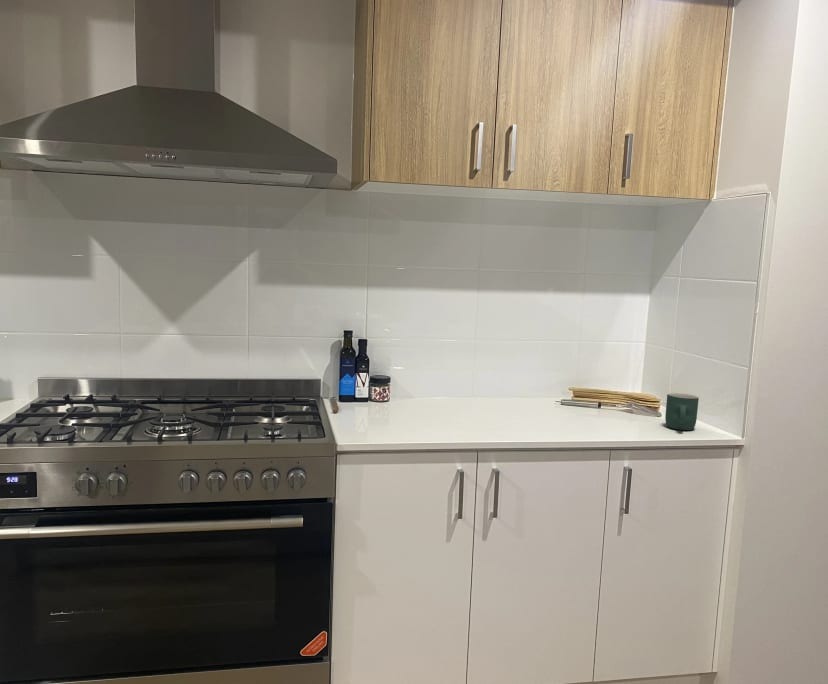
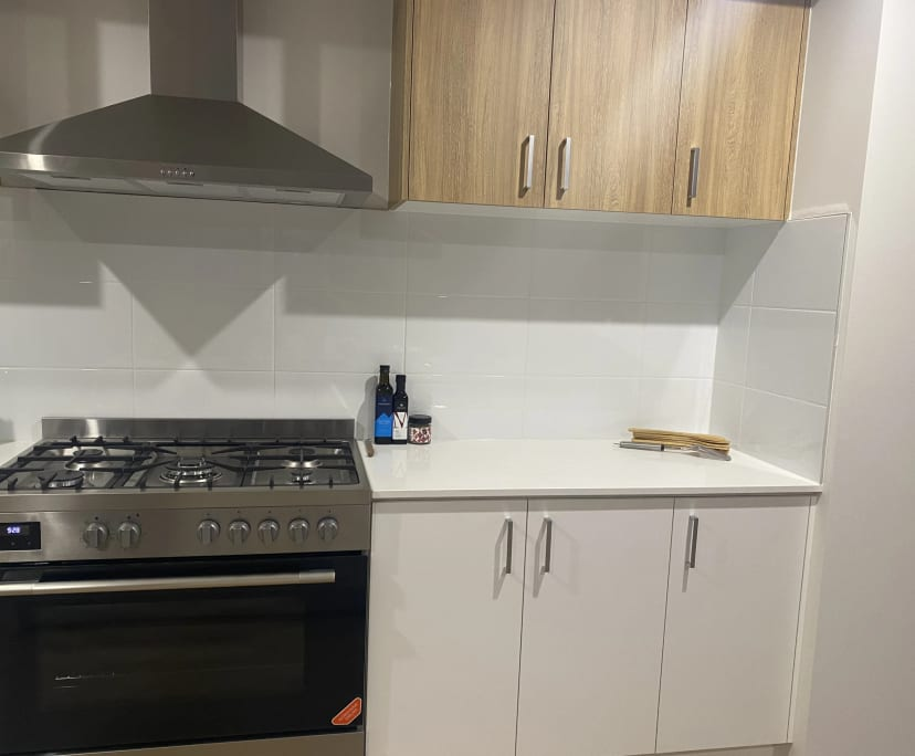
- mug (683, 412)
